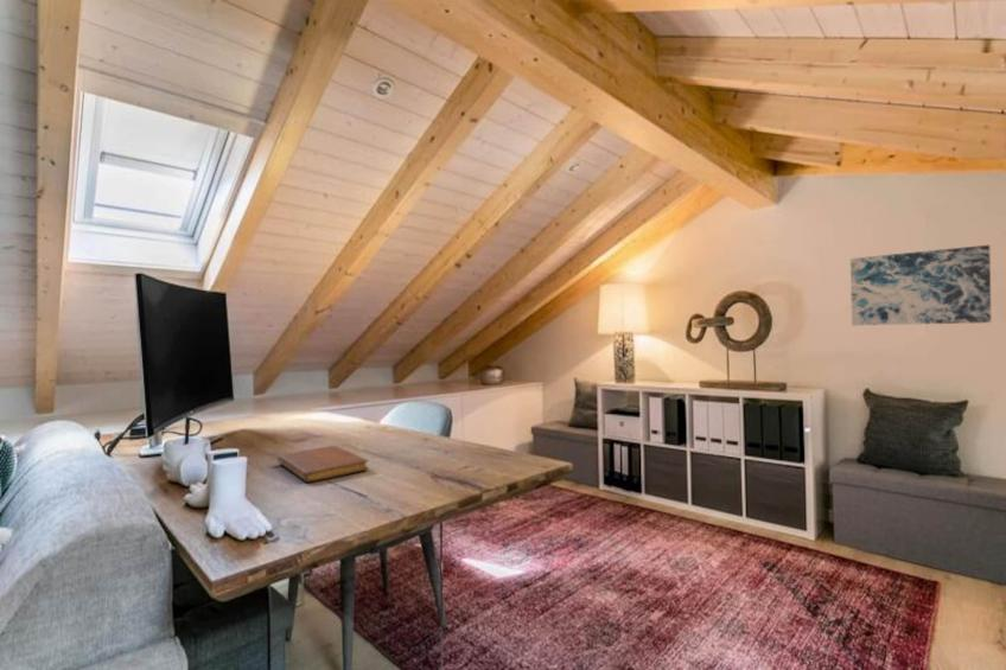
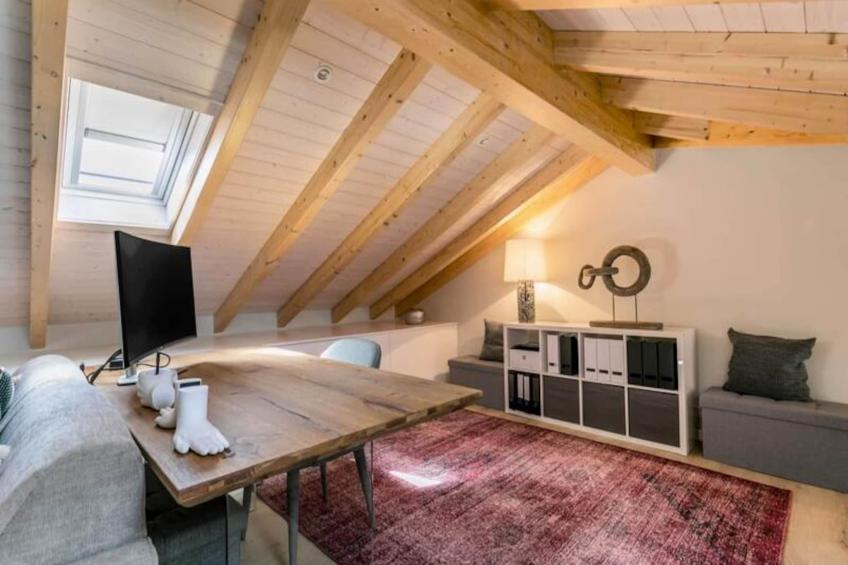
- notebook (321, 461)
- wall art (916, 288)
